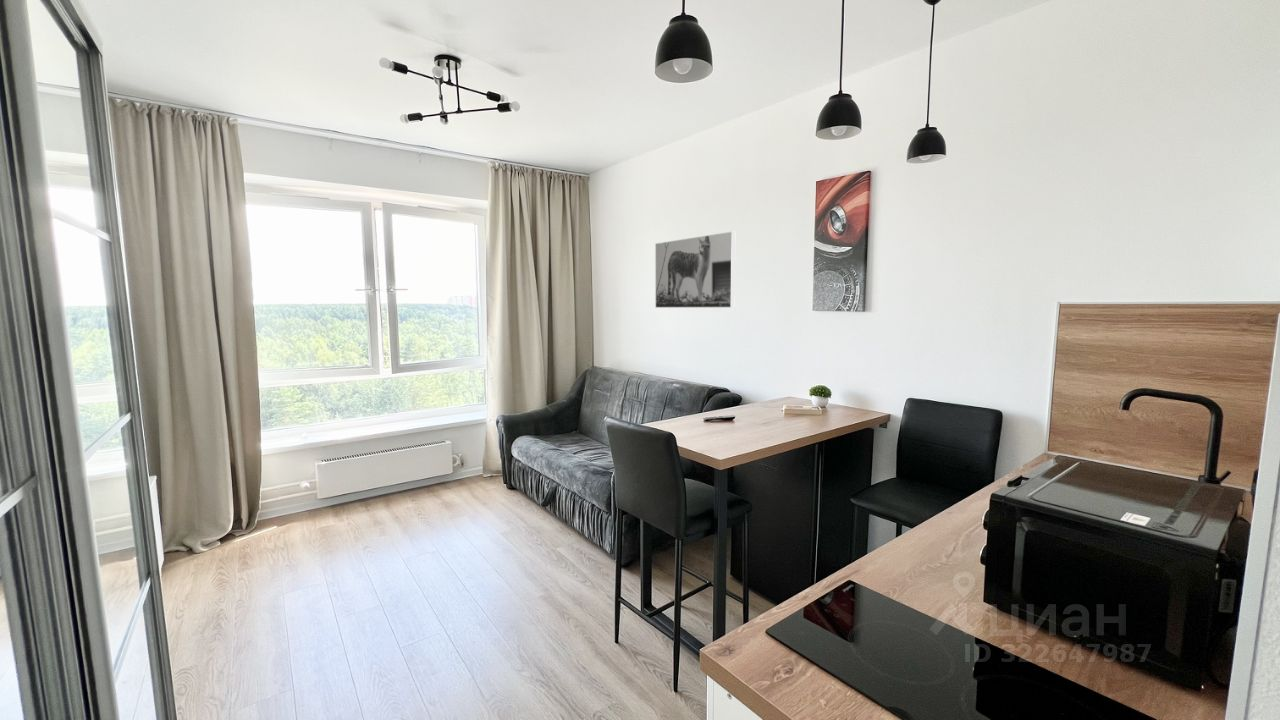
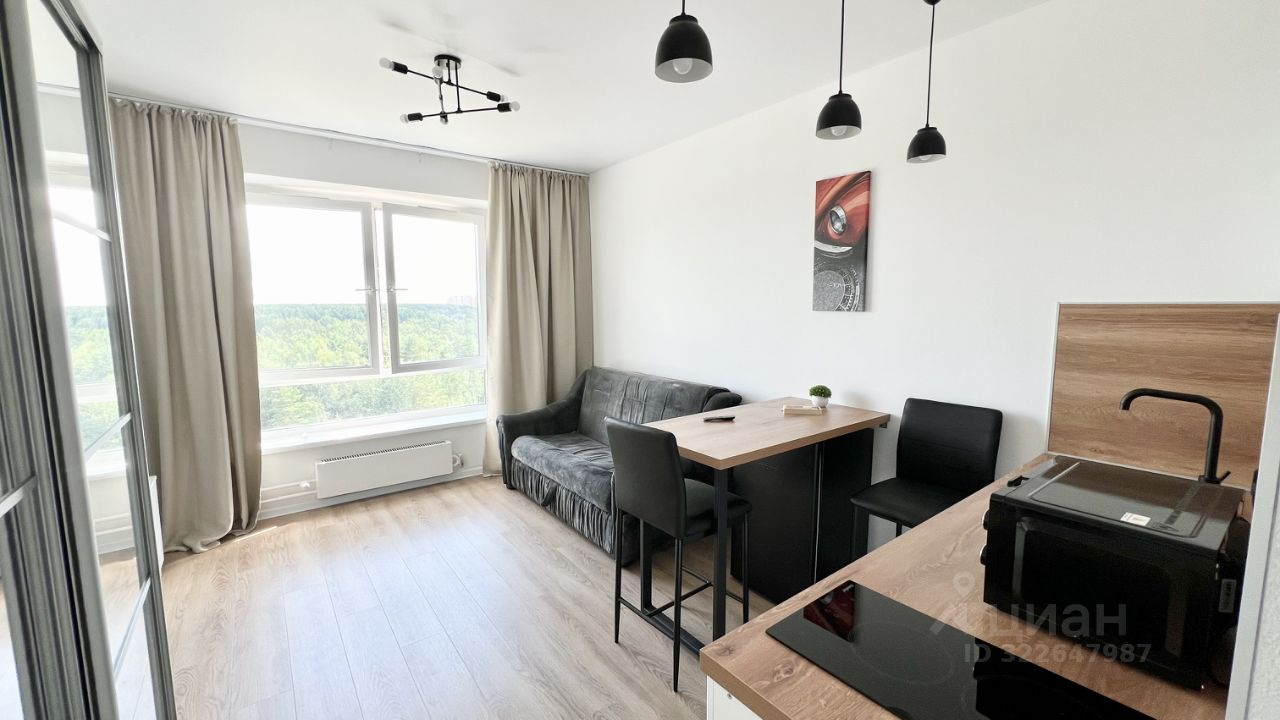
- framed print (691, 273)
